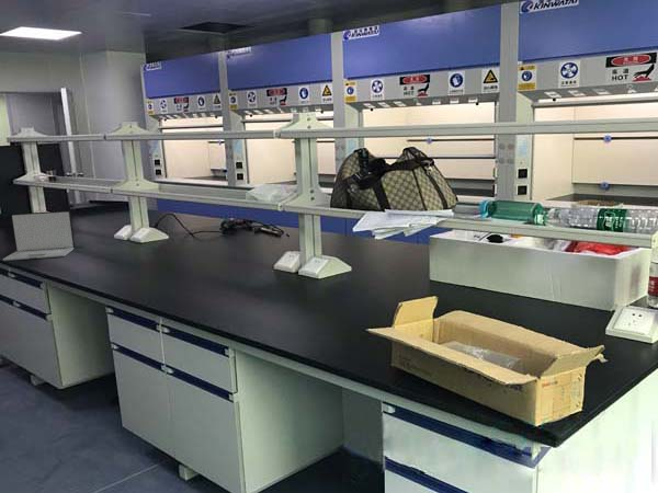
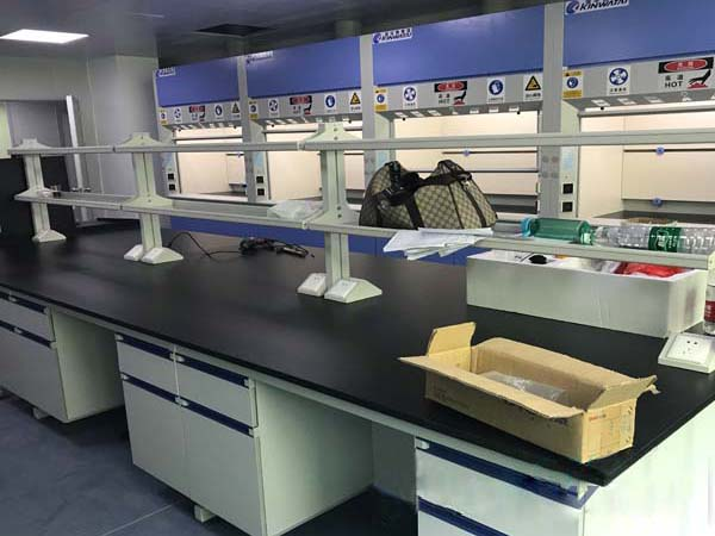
- laptop (36, 234)
